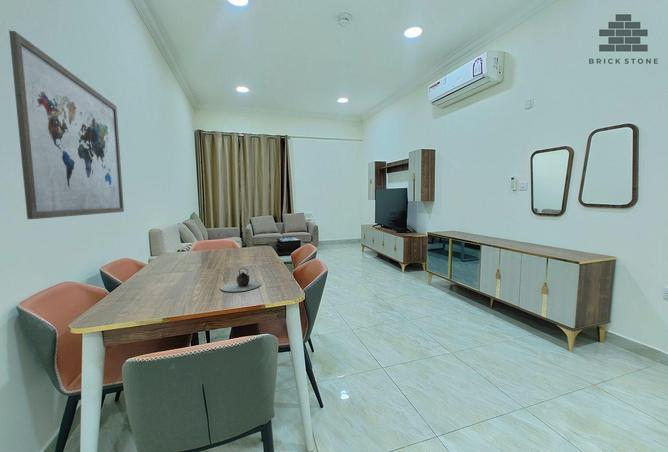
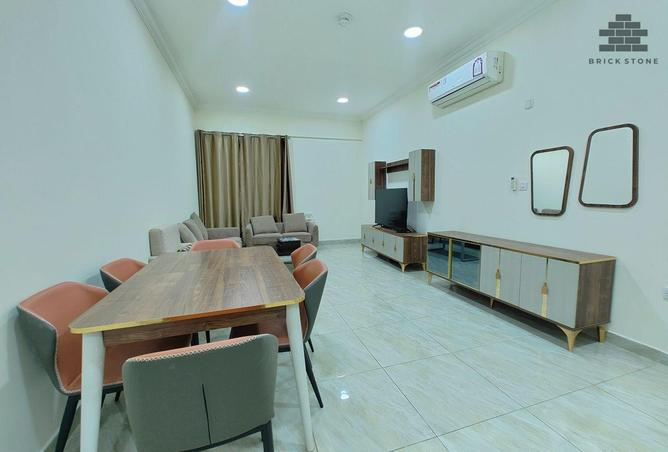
- teapot (241, 277)
- wall art (83, 148)
